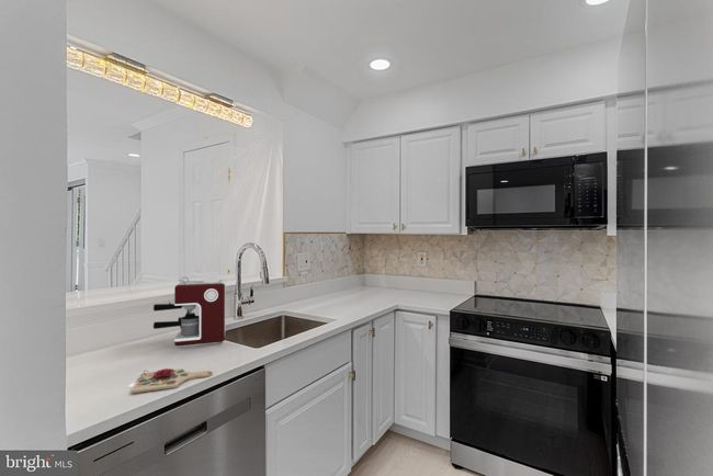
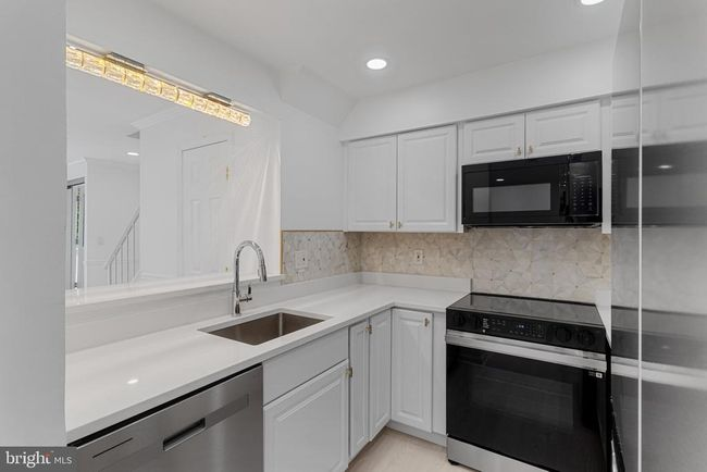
- cutting board (176, 374)
- coffee maker (190, 306)
